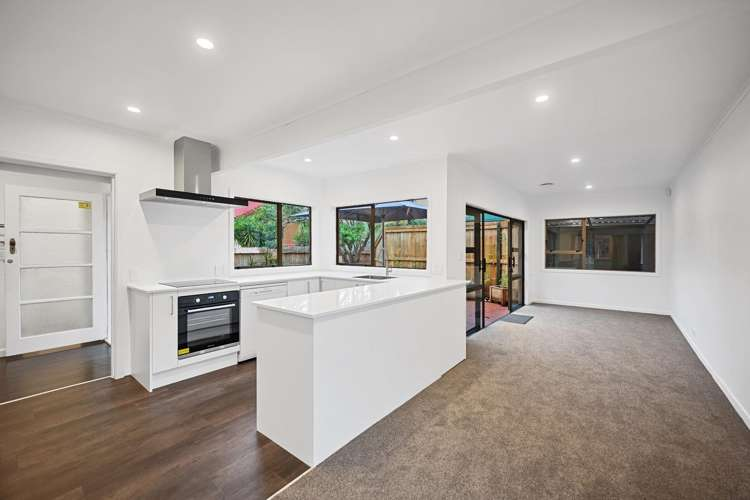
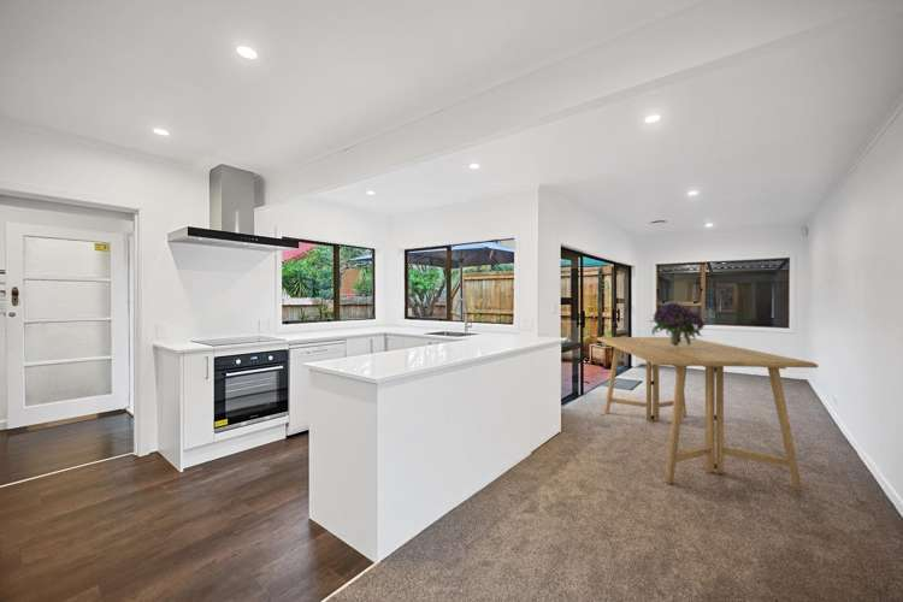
+ dining table (678, 394)
+ bouquet (674, 324)
